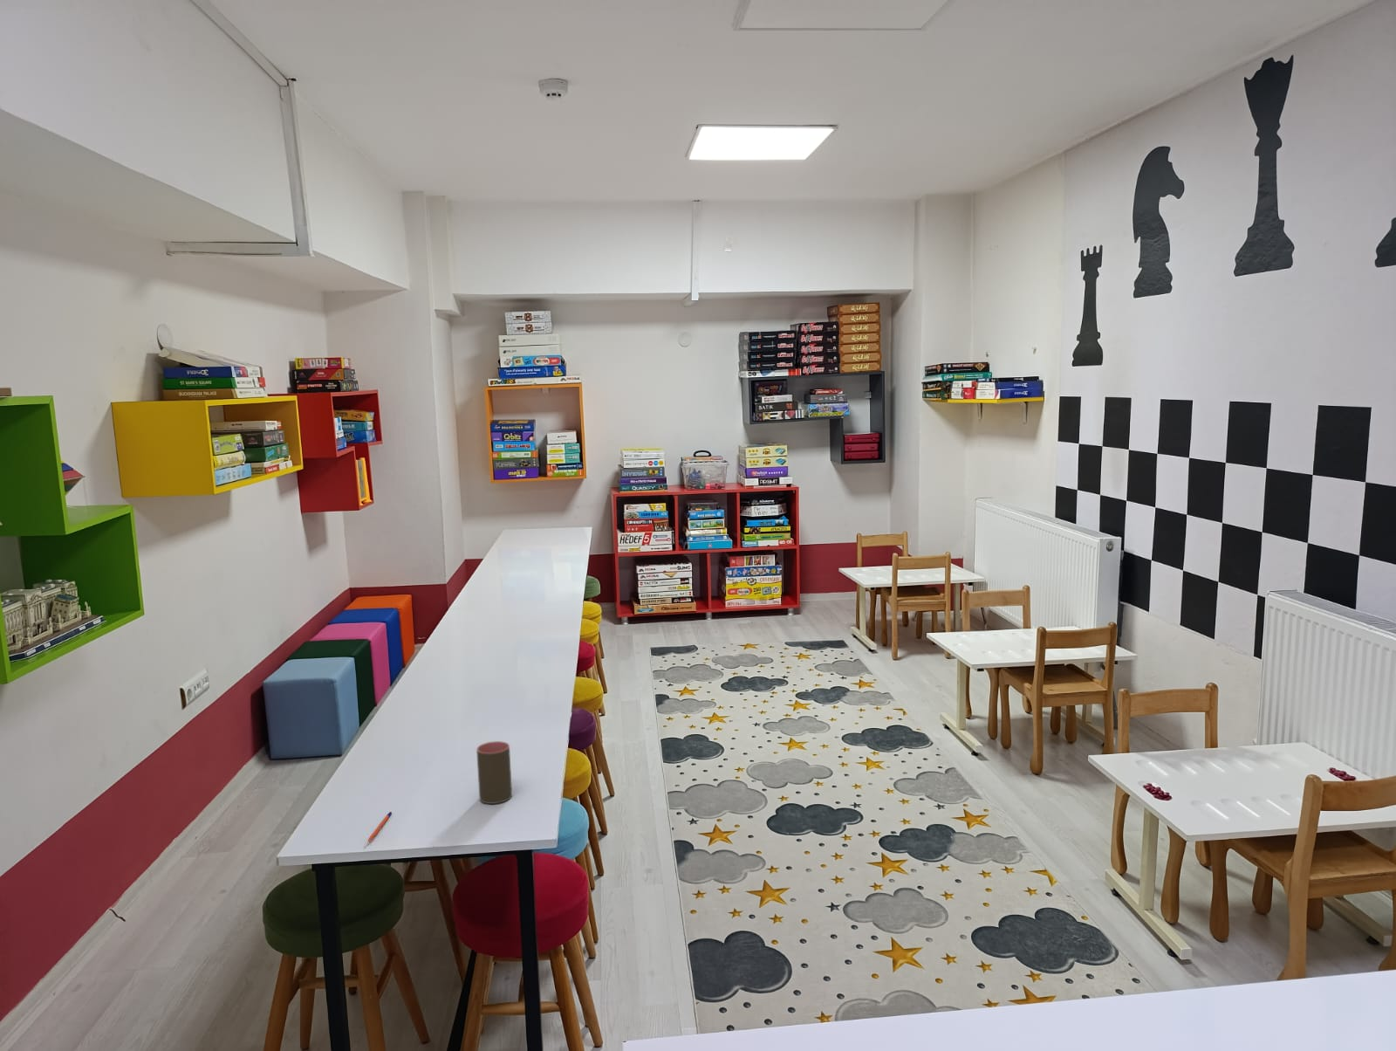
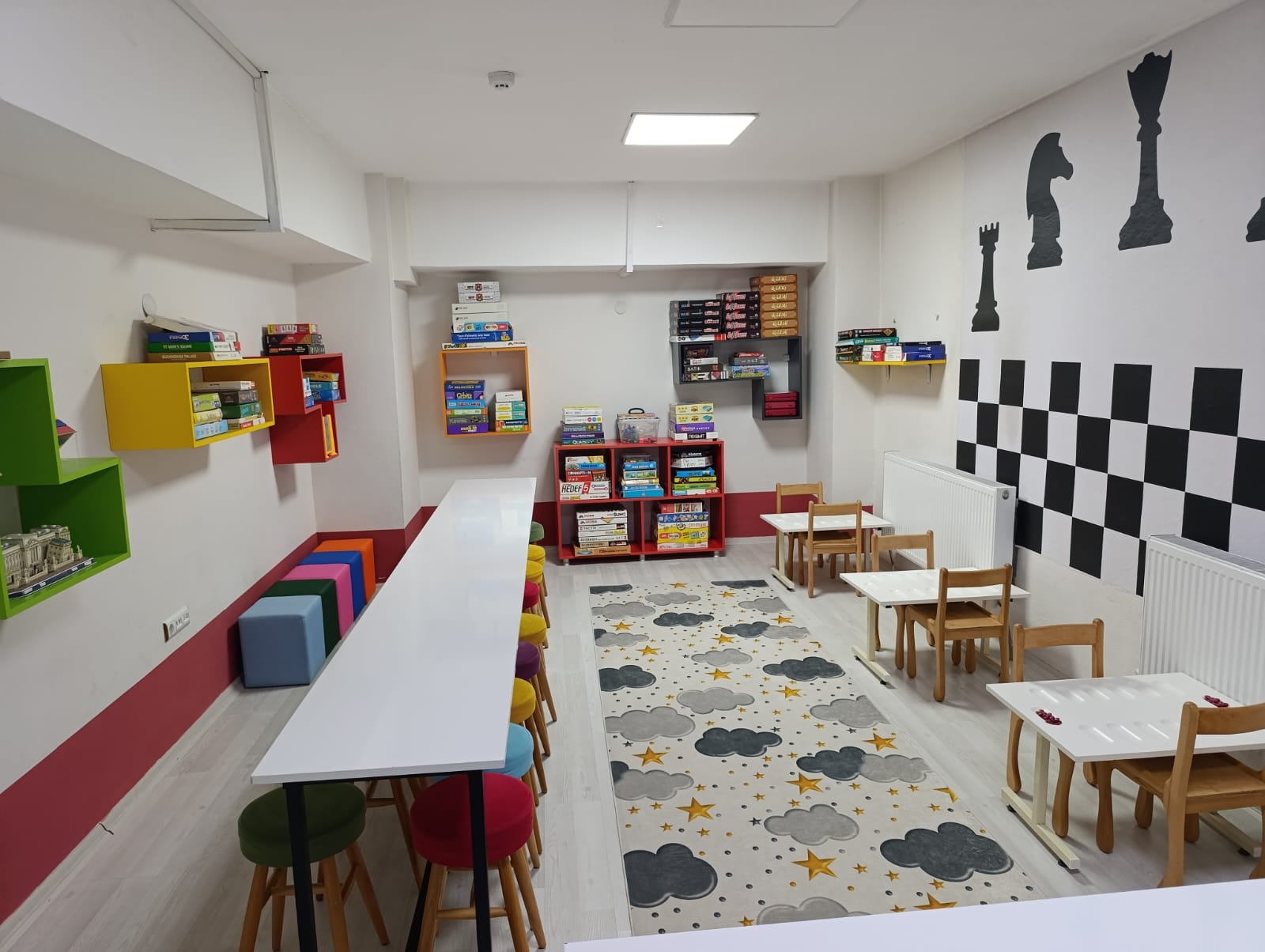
- pen (380, 827)
- cup (493, 772)
